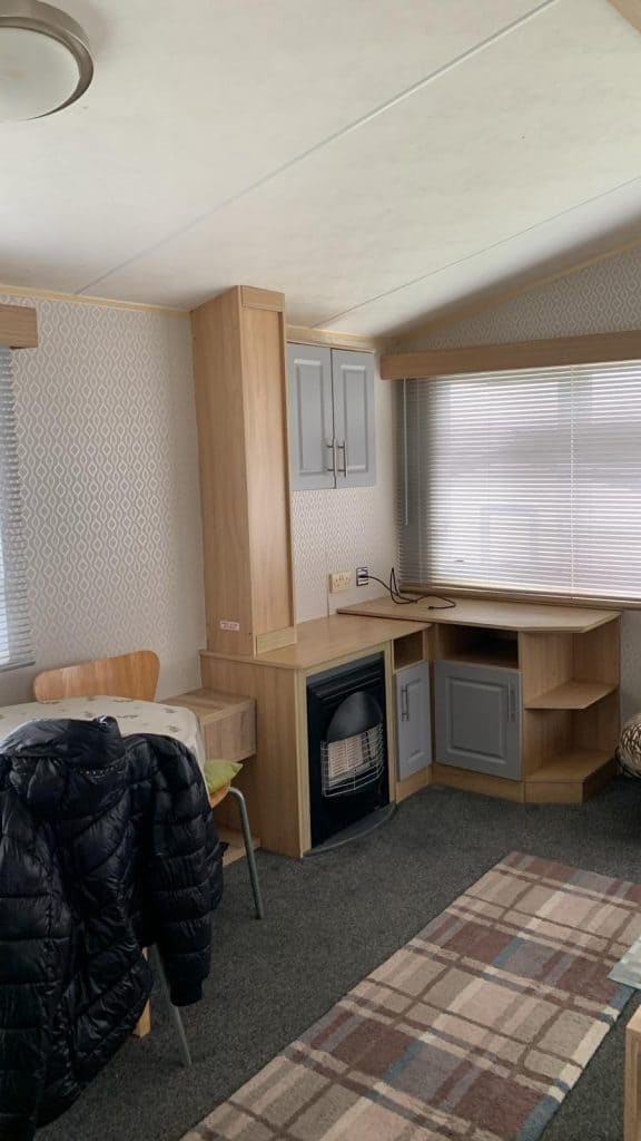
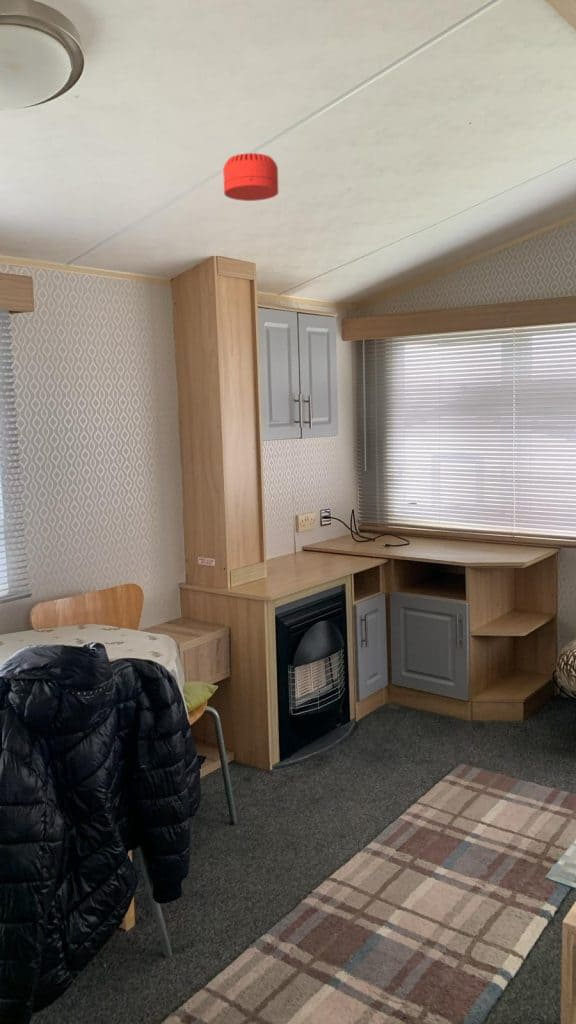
+ smoke detector (250, 176)
